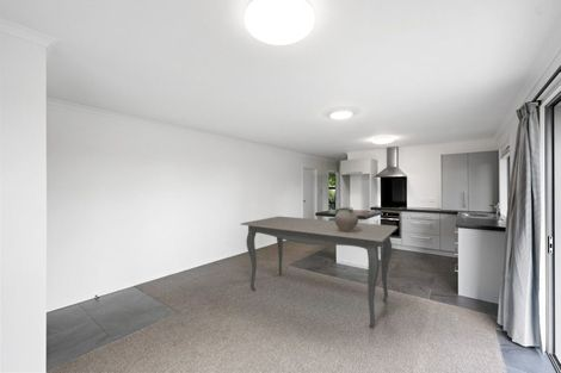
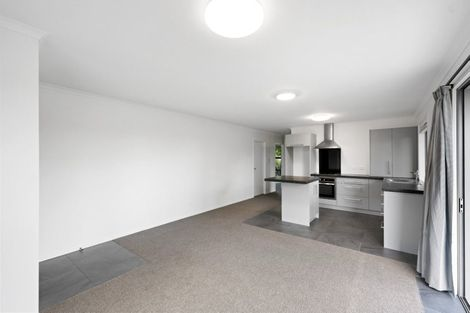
- dining table (315, 243)
- ceramic pot (346, 219)
